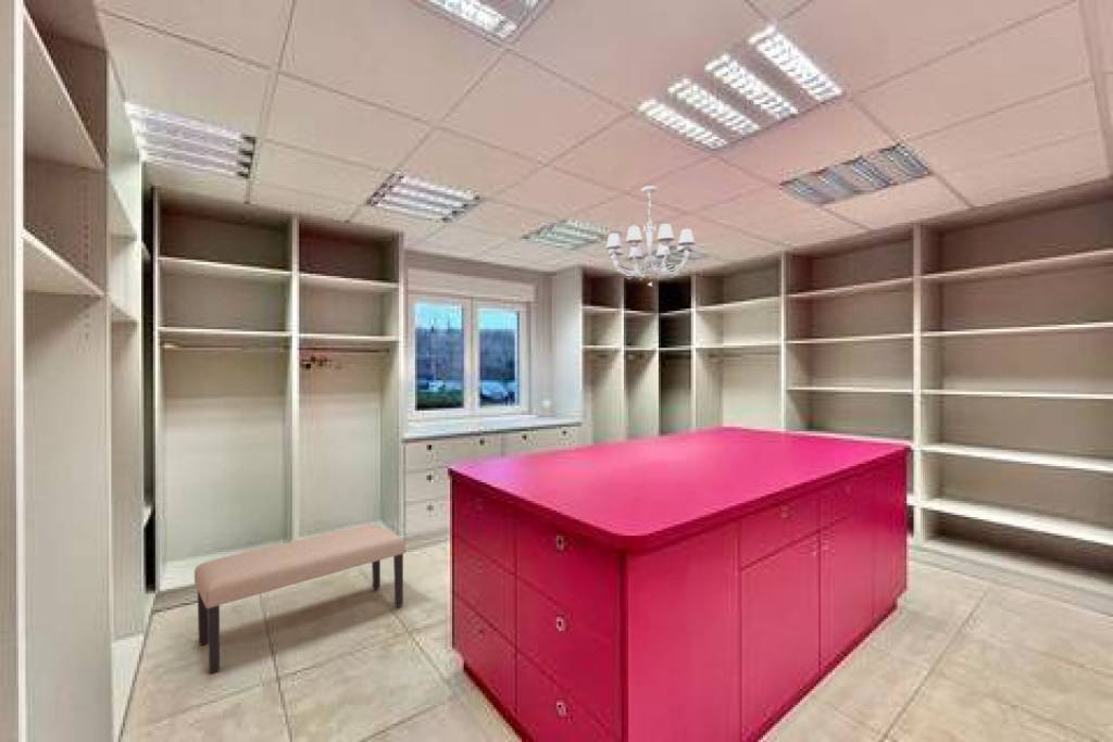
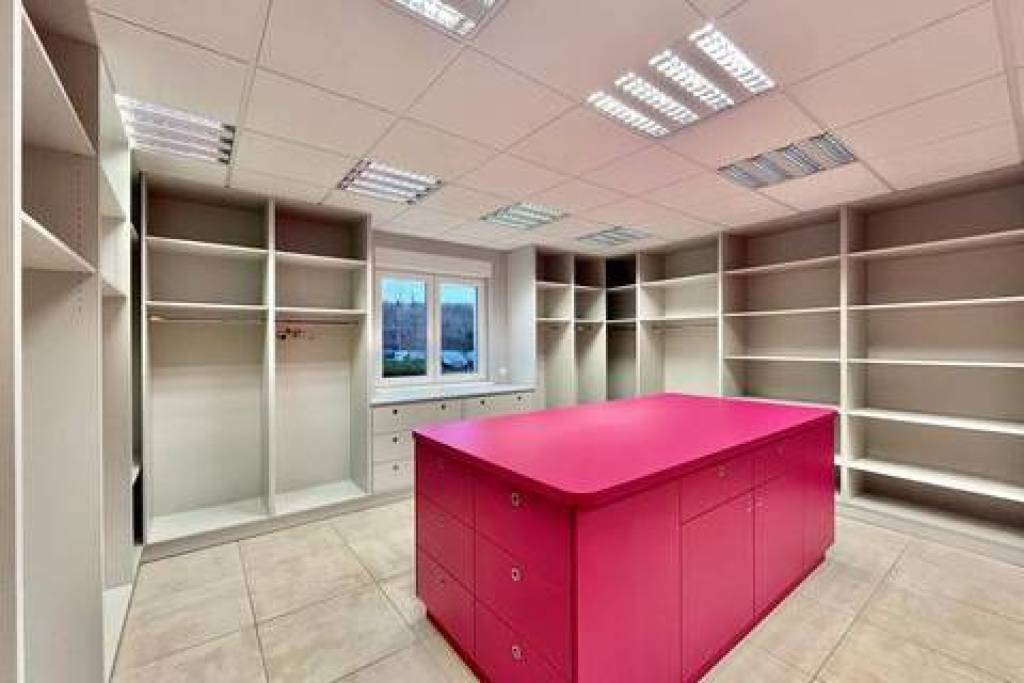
- bench (305, 580)
- chandelier (649, 237)
